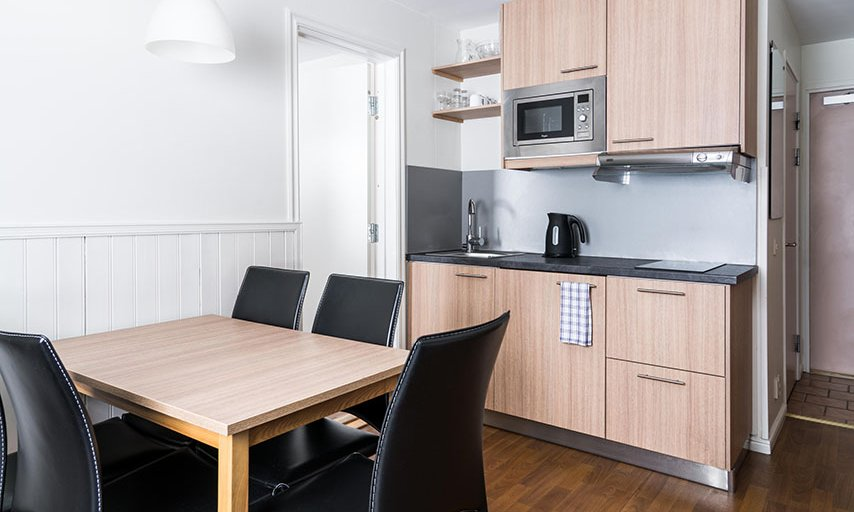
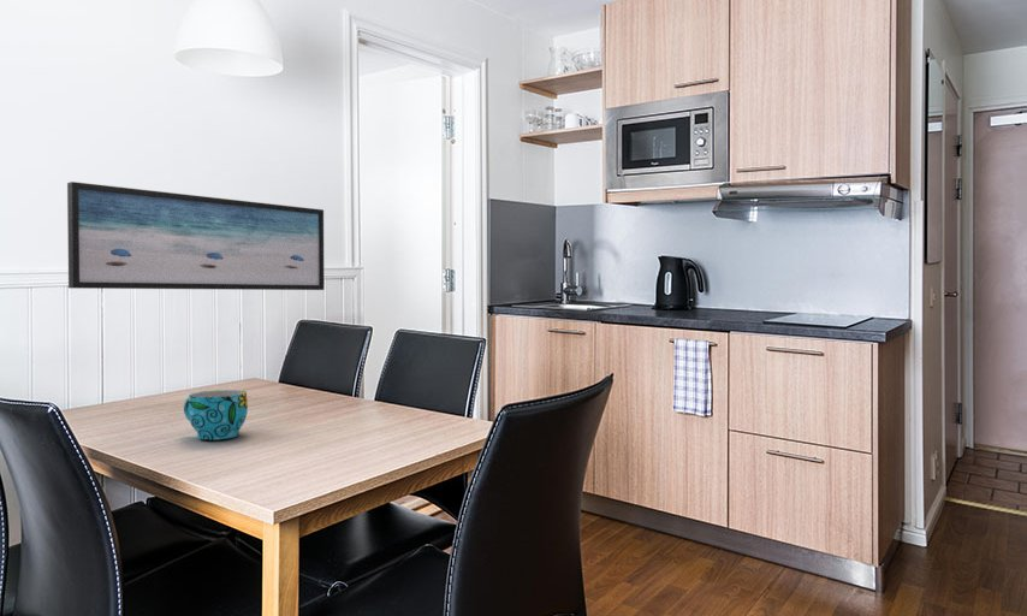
+ wall art (213, 243)
+ cup (214, 415)
